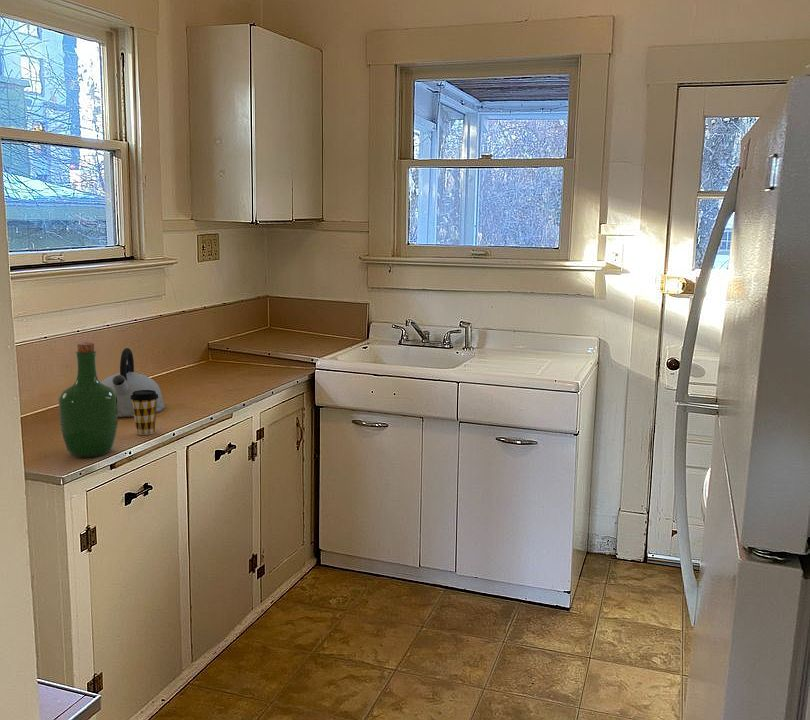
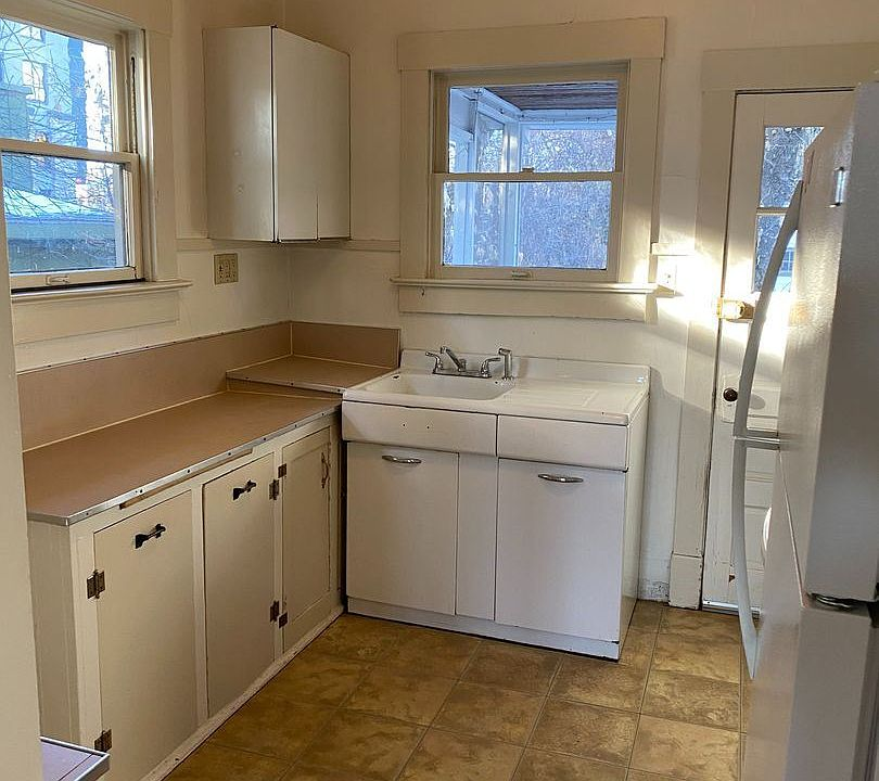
- coffee cup (144, 412)
- wine bottle (88, 397)
- kettle (126, 379)
